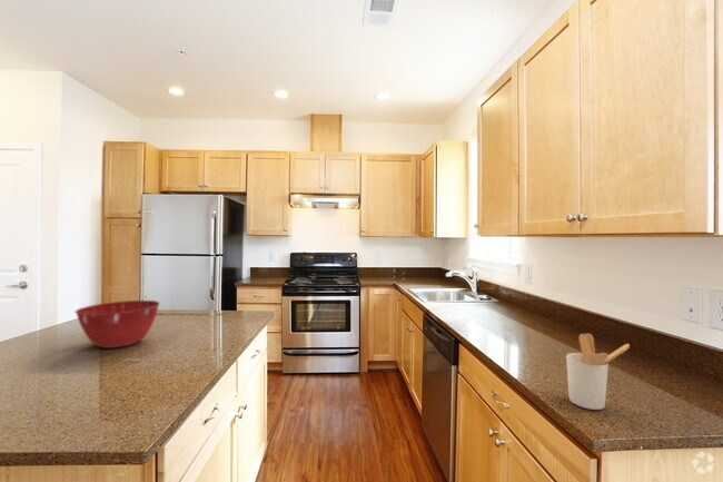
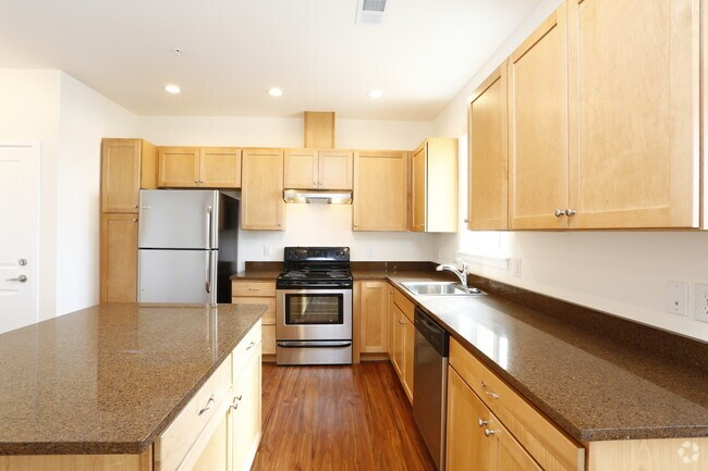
- mixing bowl (119, 324)
- utensil holder (597, 371)
